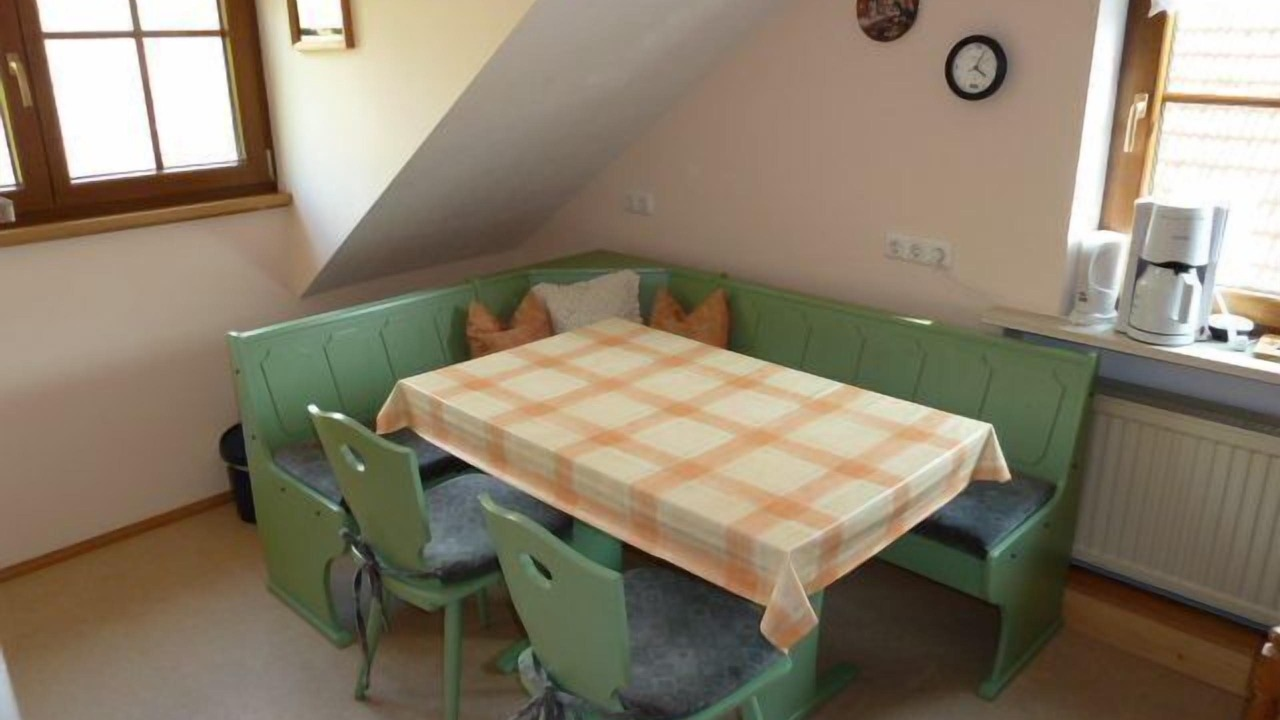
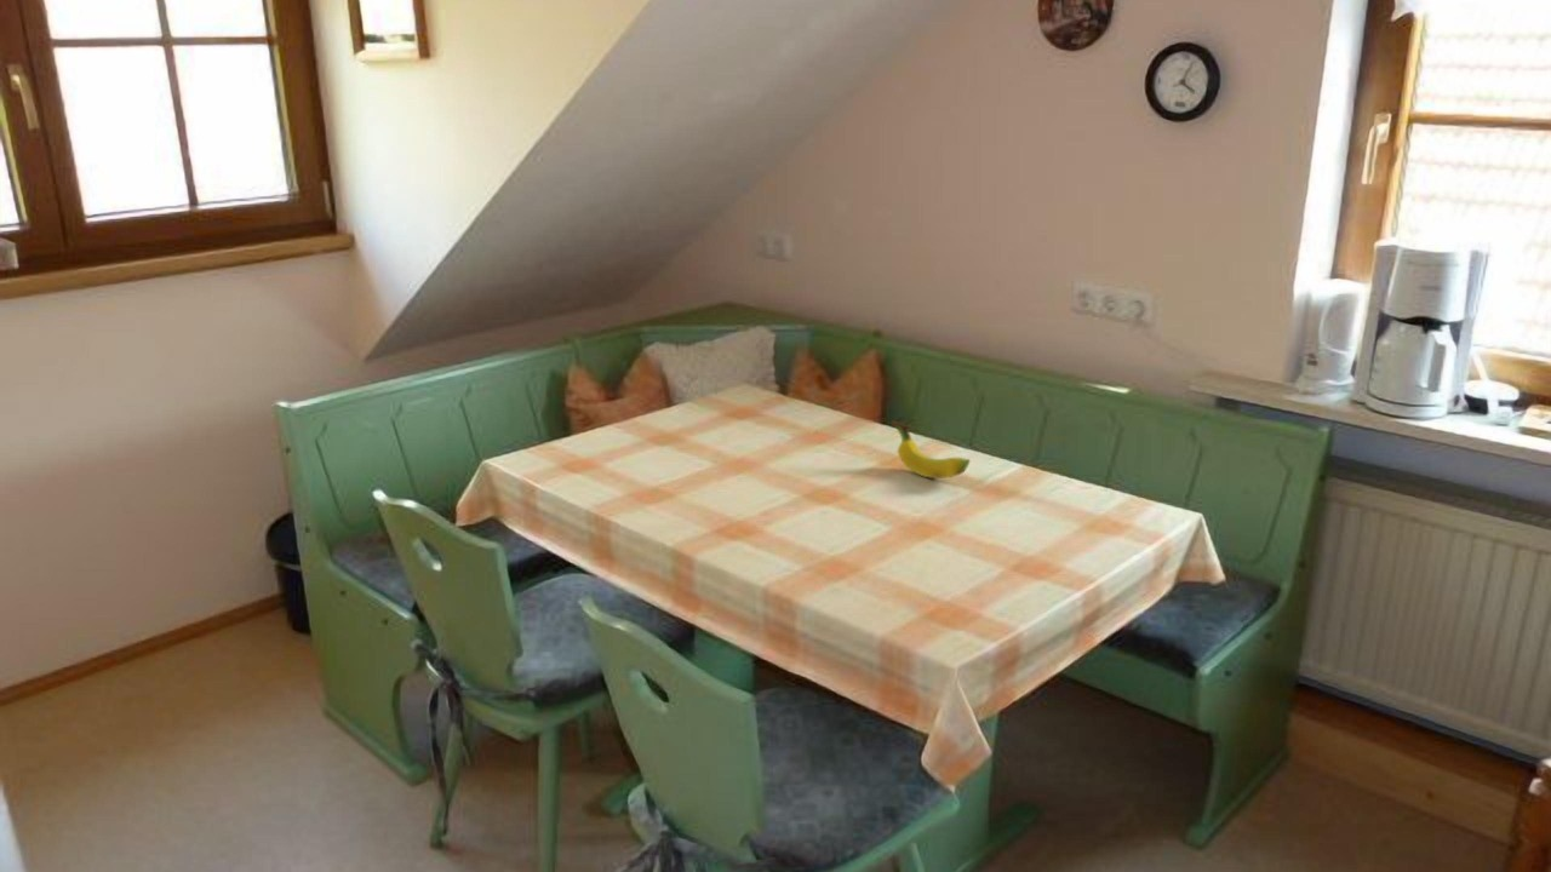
+ fruit (928, 457)
